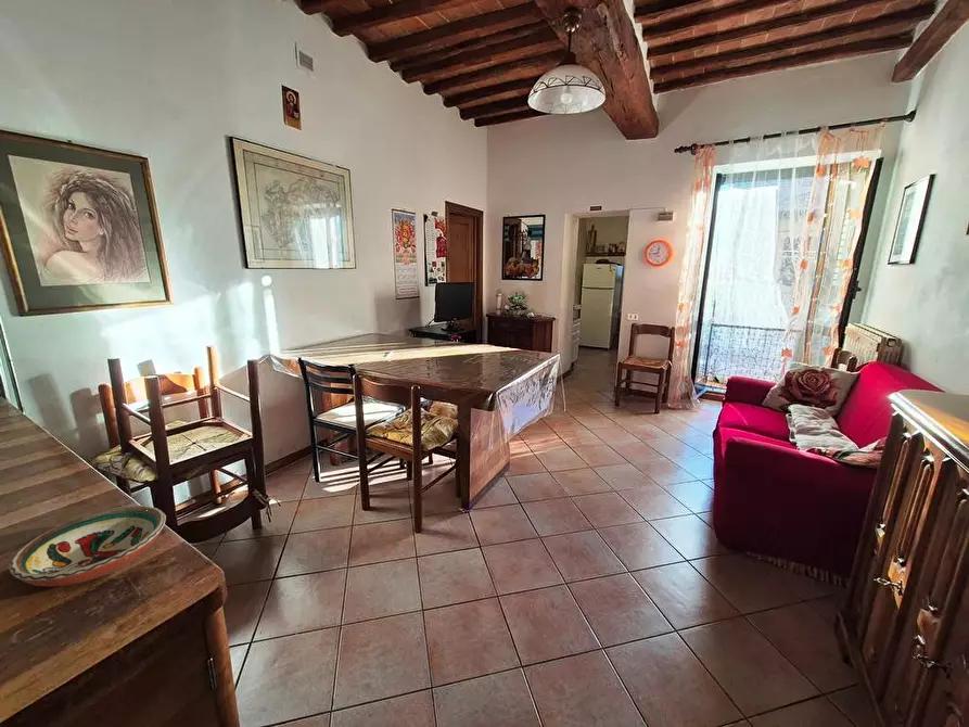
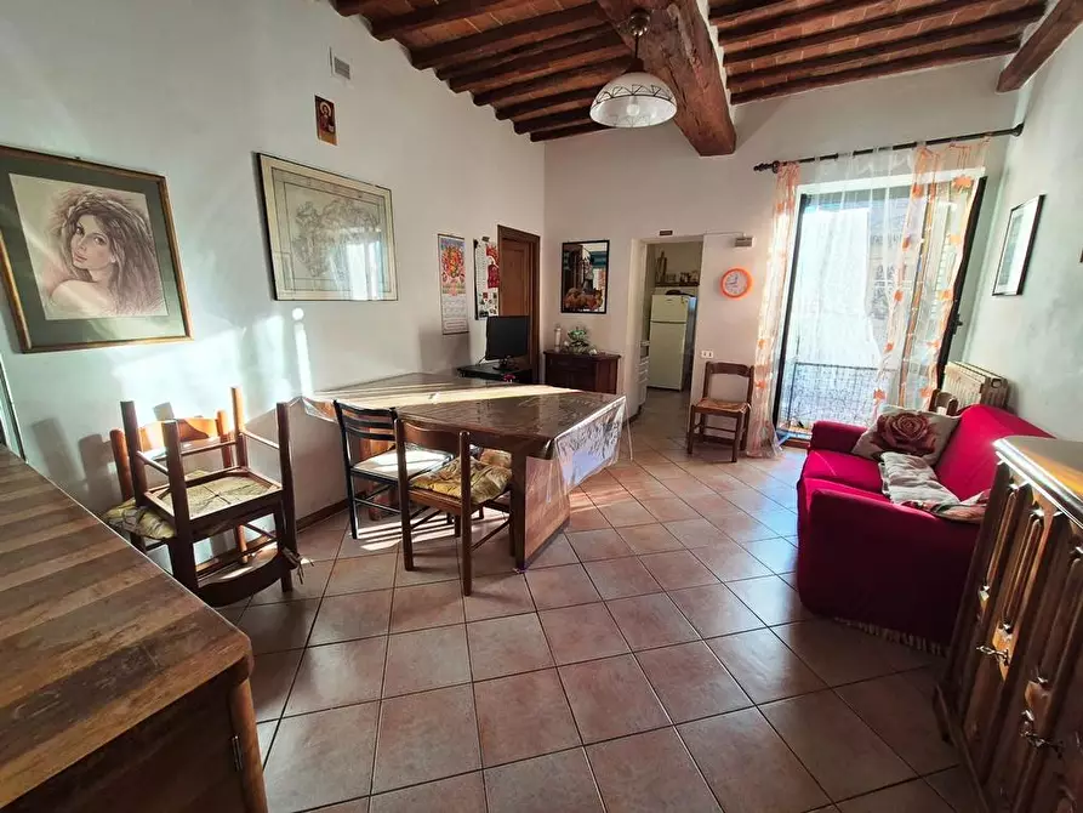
- decorative bowl (97, 548)
